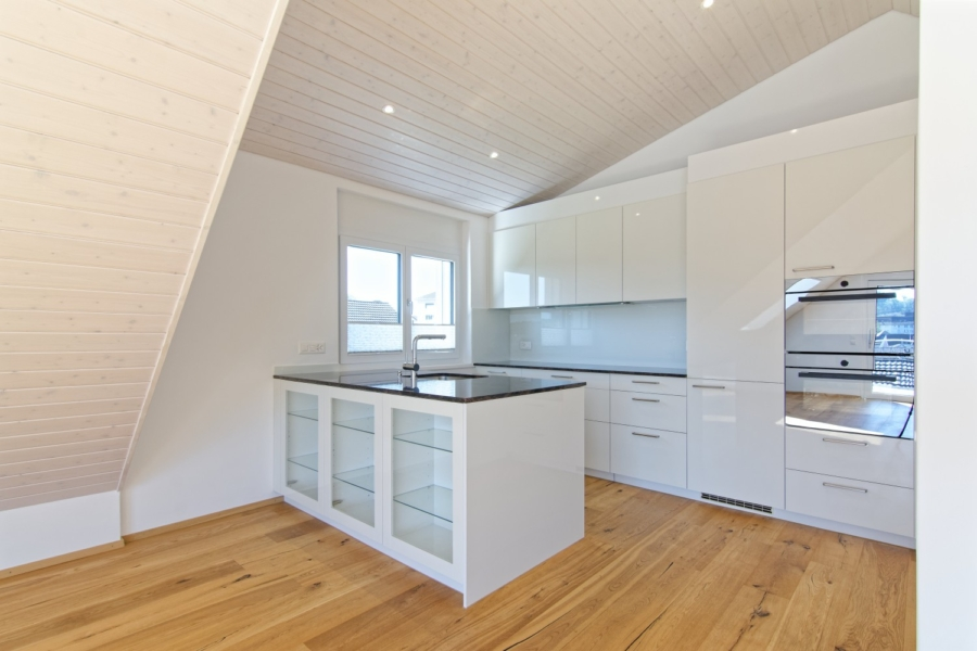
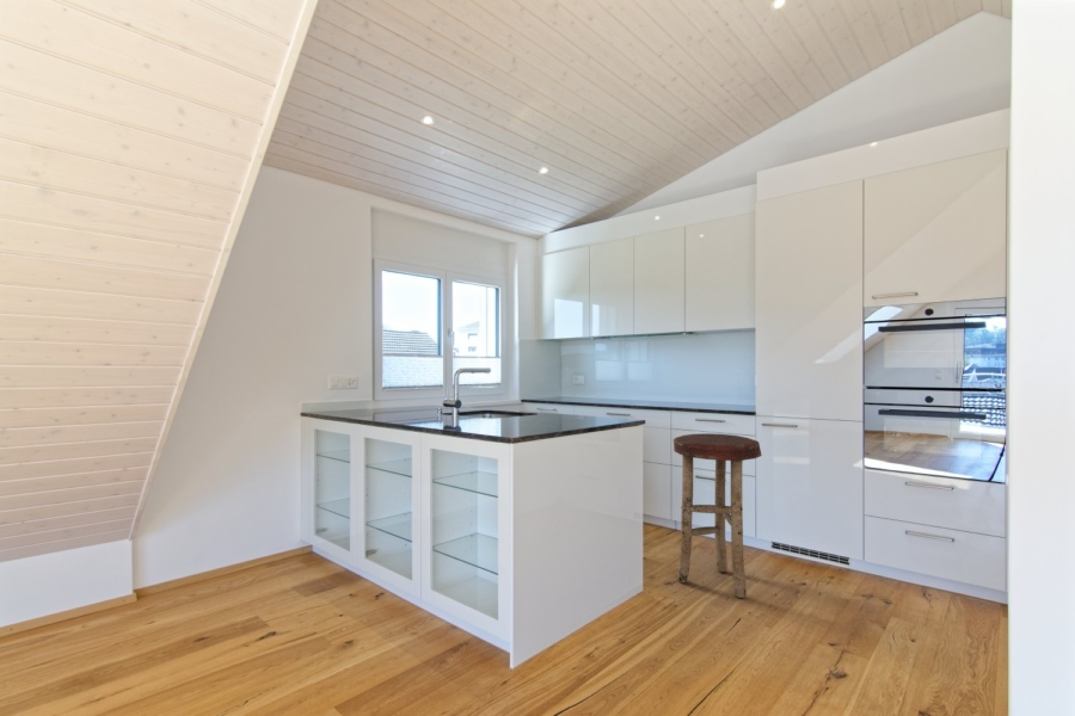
+ stool (715, 510)
